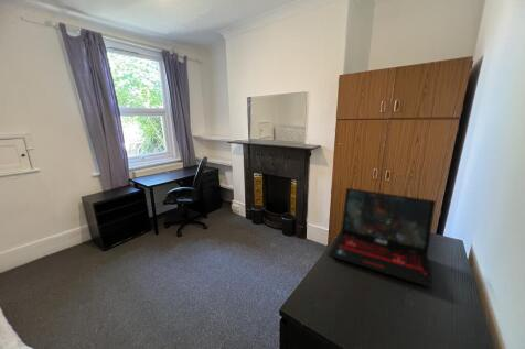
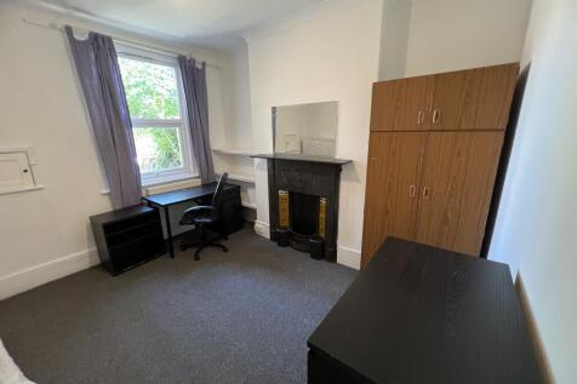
- laptop (381, 229)
